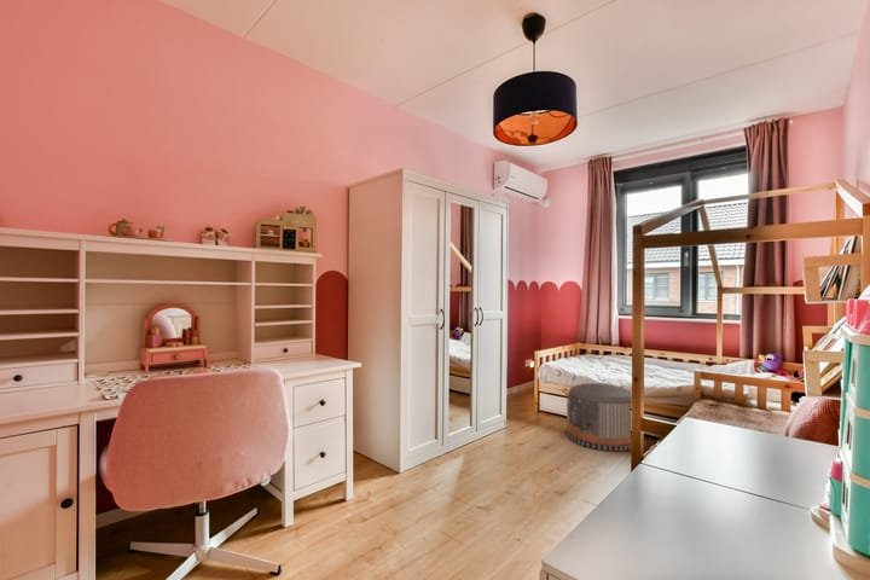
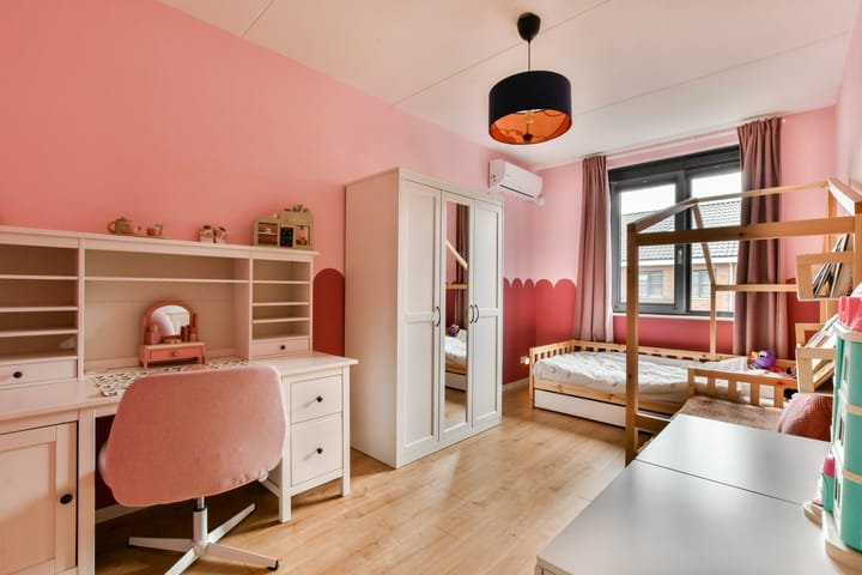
- pouf (601, 411)
